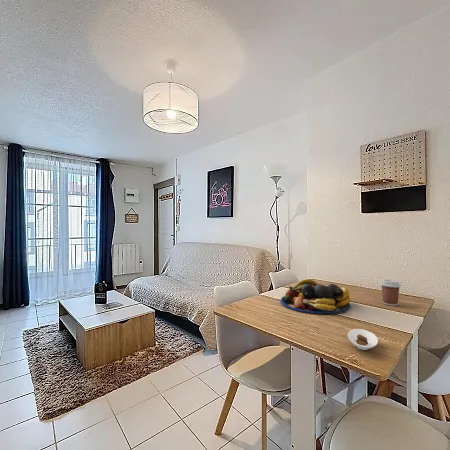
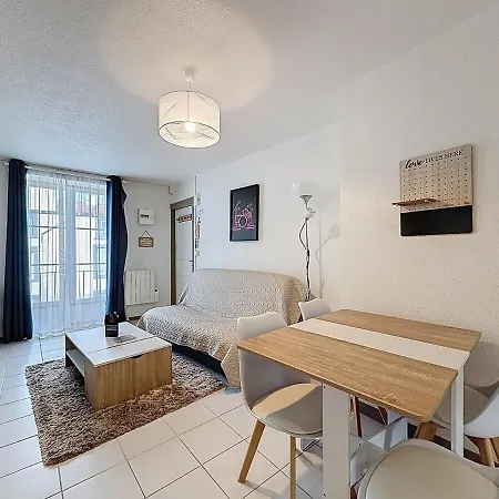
- coffee cup (390, 292)
- saucer (362, 340)
- fruit bowl (313, 291)
